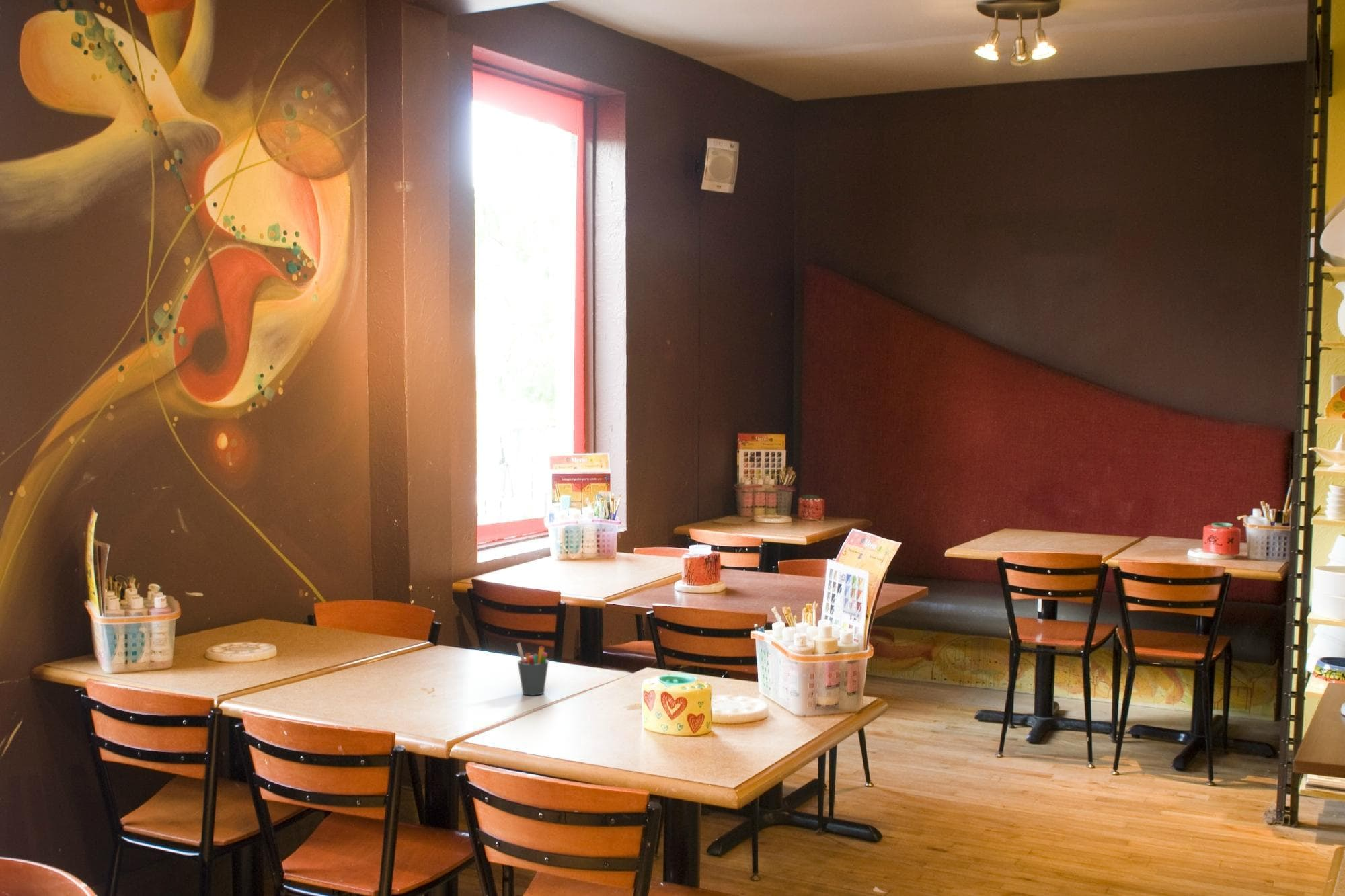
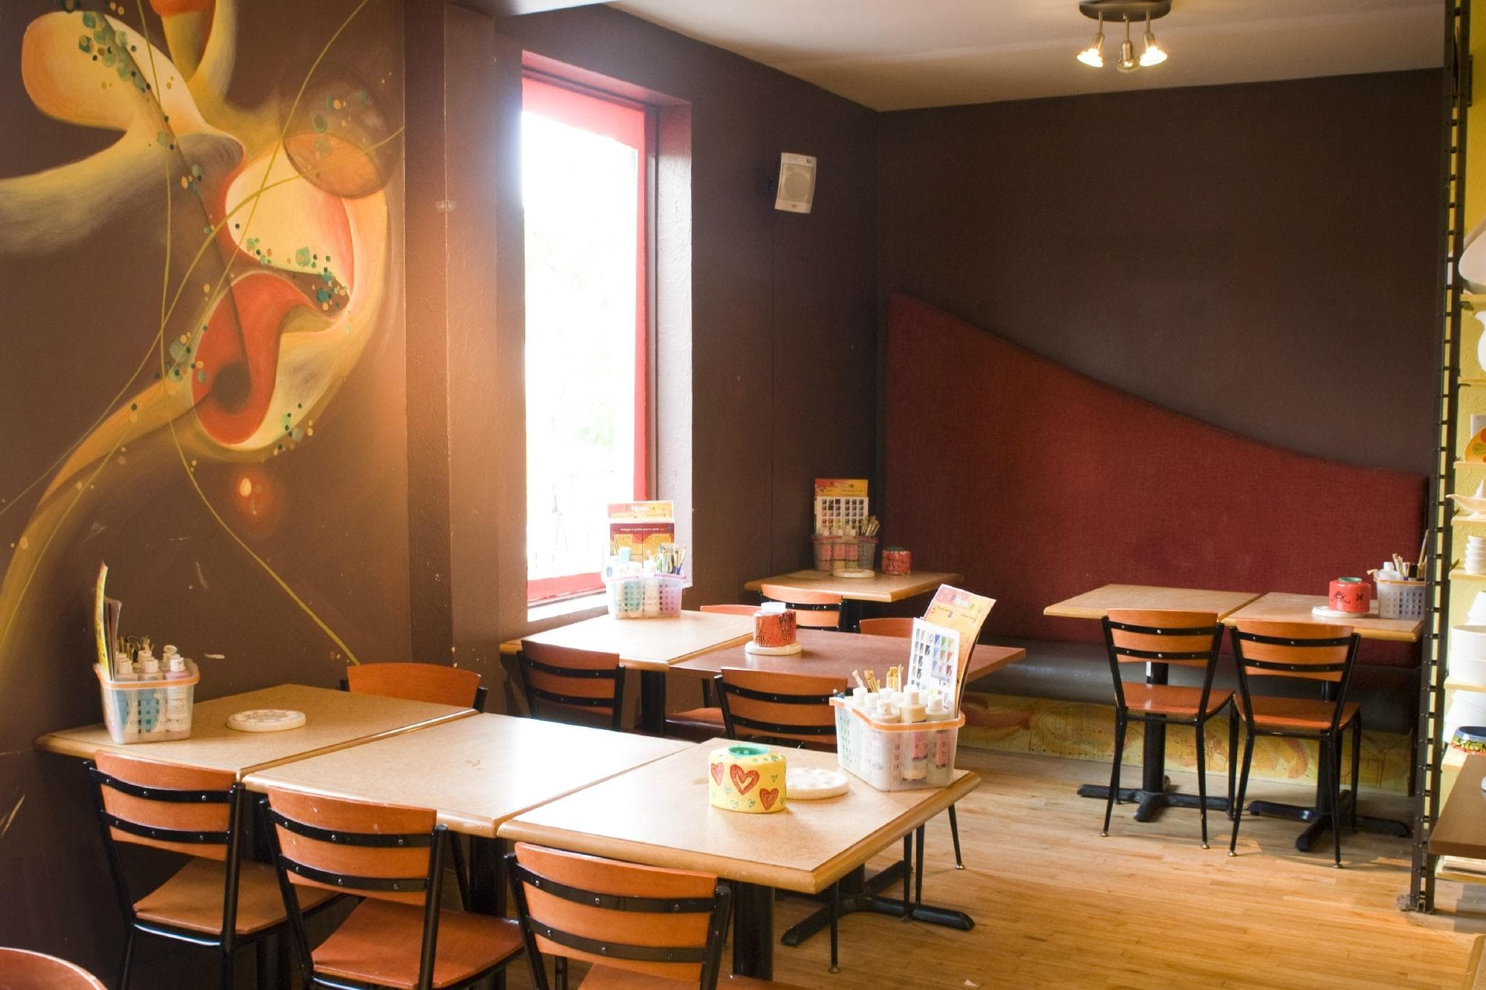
- pen holder (533, 668)
